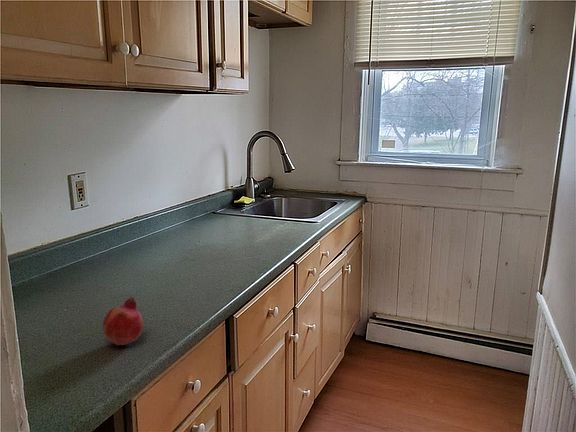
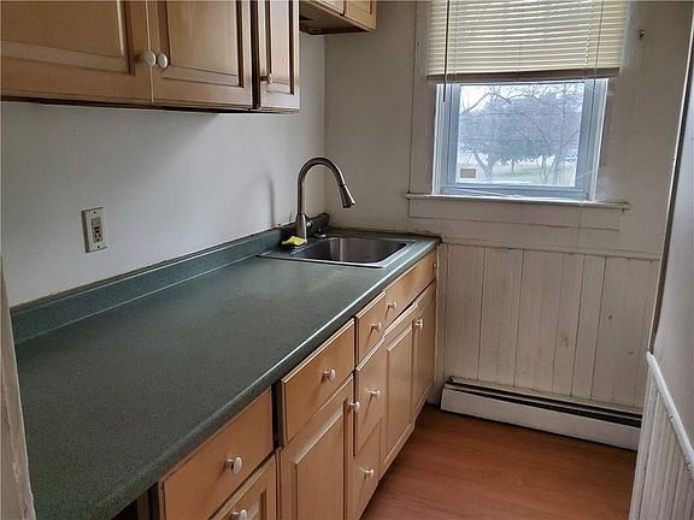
- fruit (123, 322)
